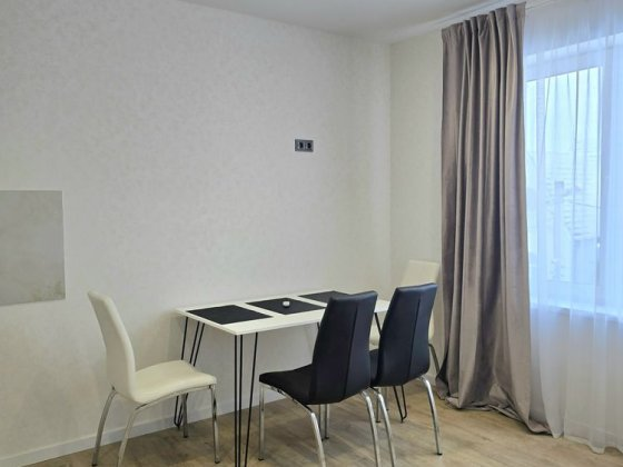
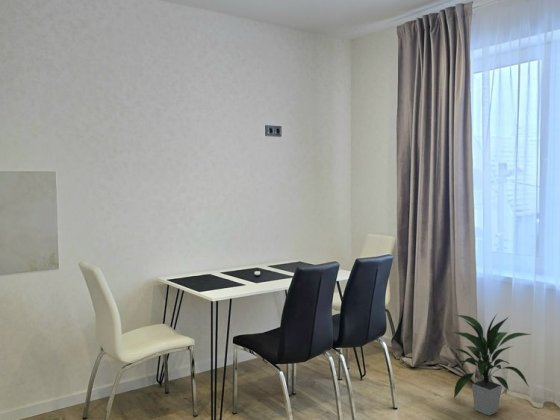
+ indoor plant (483, 361)
